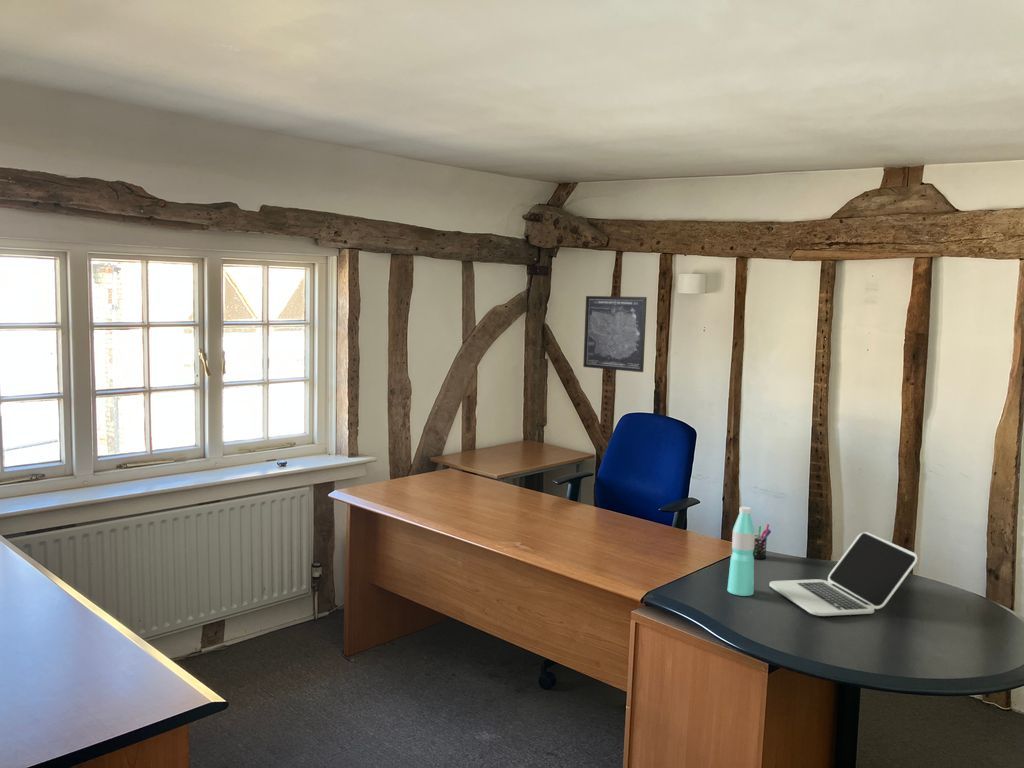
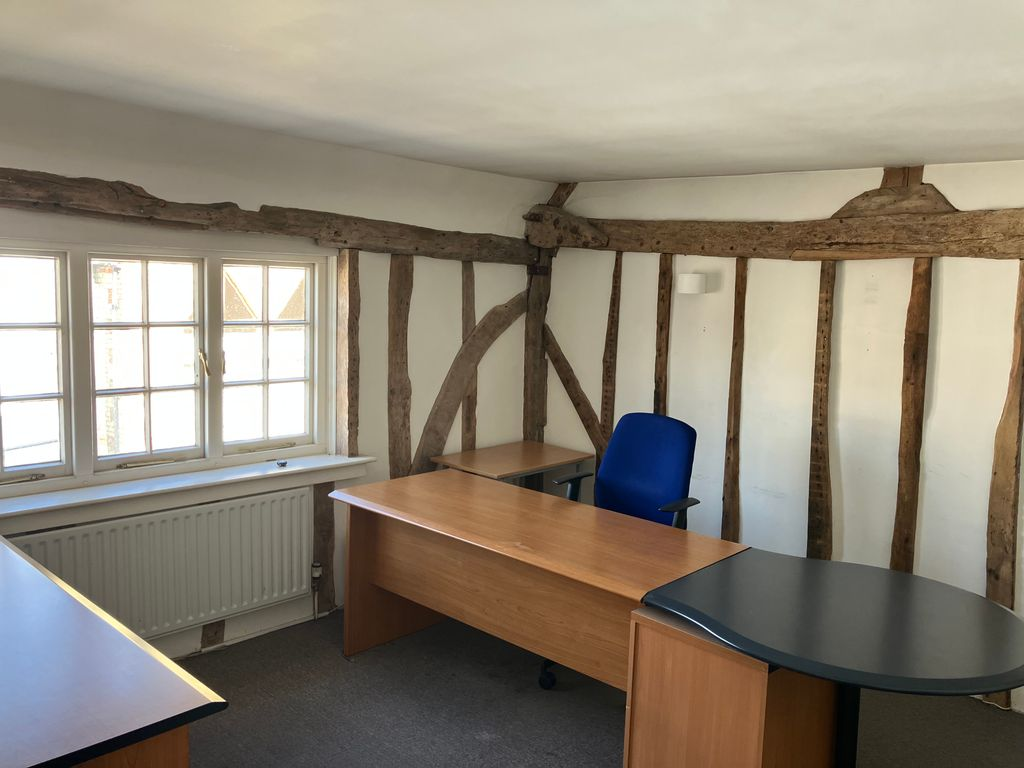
- pen holder (759, 539)
- wall art (613, 333)
- water bottle (742, 549)
- laptop (840, 570)
